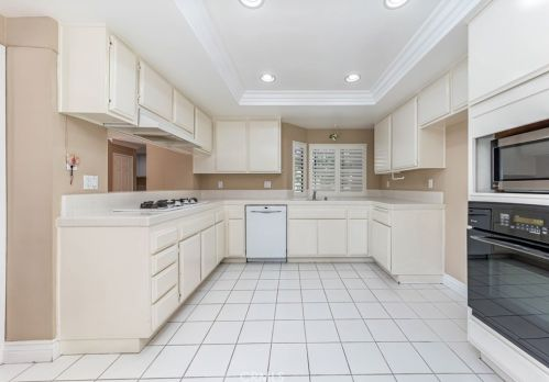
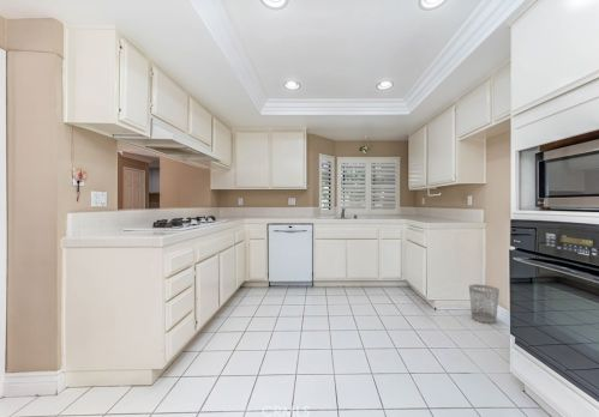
+ wastebasket (483, 303)
